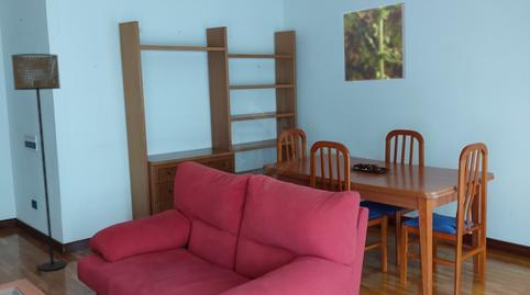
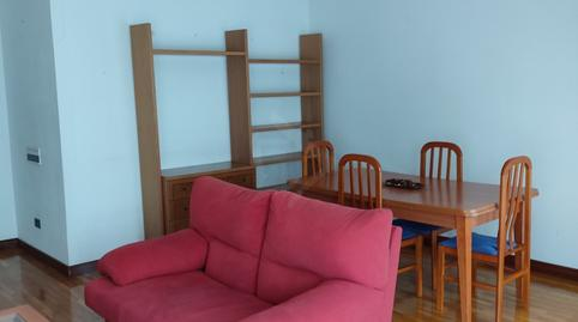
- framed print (373, 44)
- floor lamp (43, 162)
